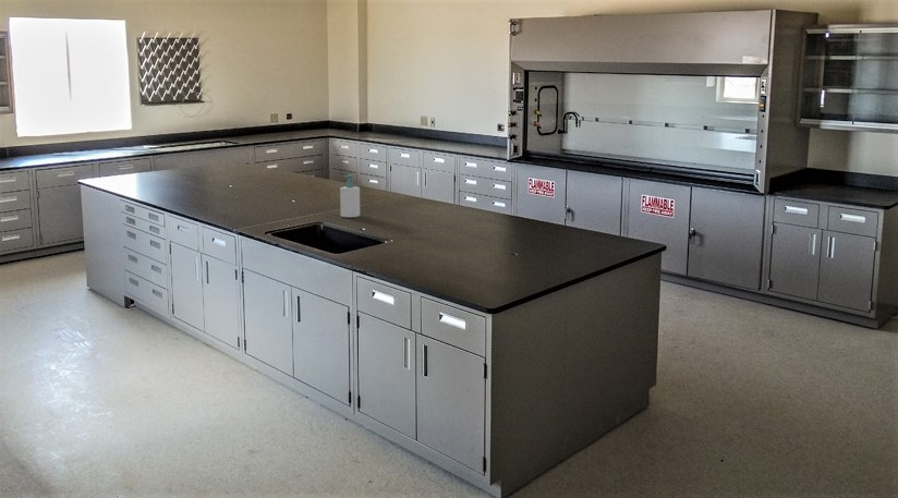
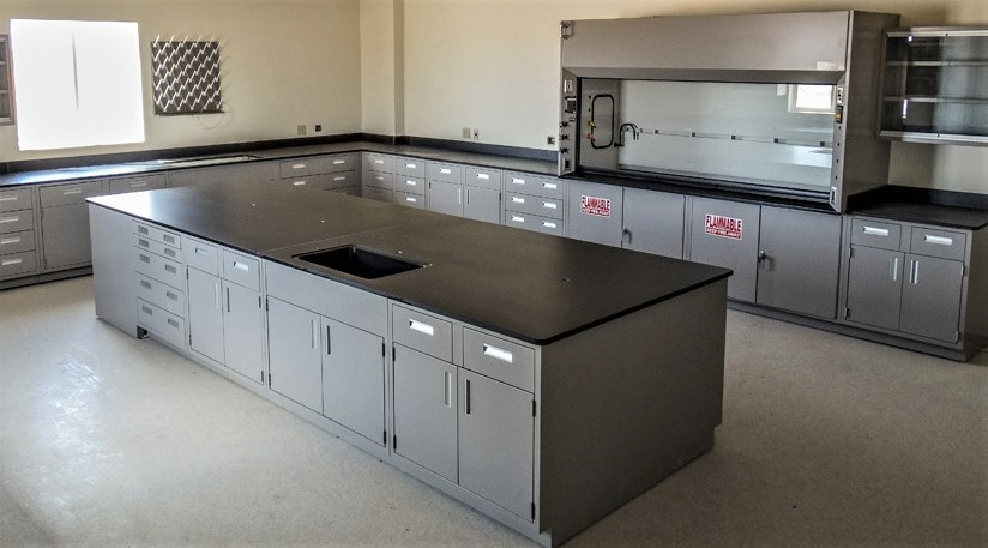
- soap bottle (350, 195)
